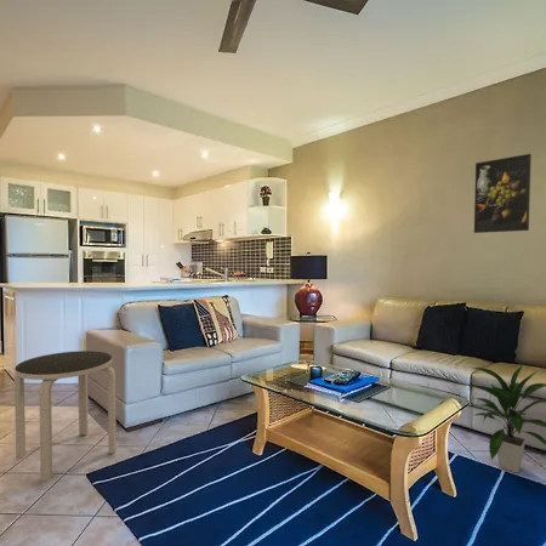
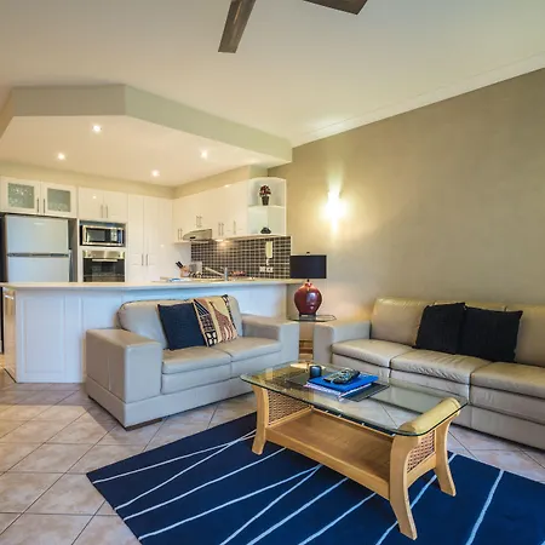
- side table (79, 408)
- indoor plant (507, 415)
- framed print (501, 195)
